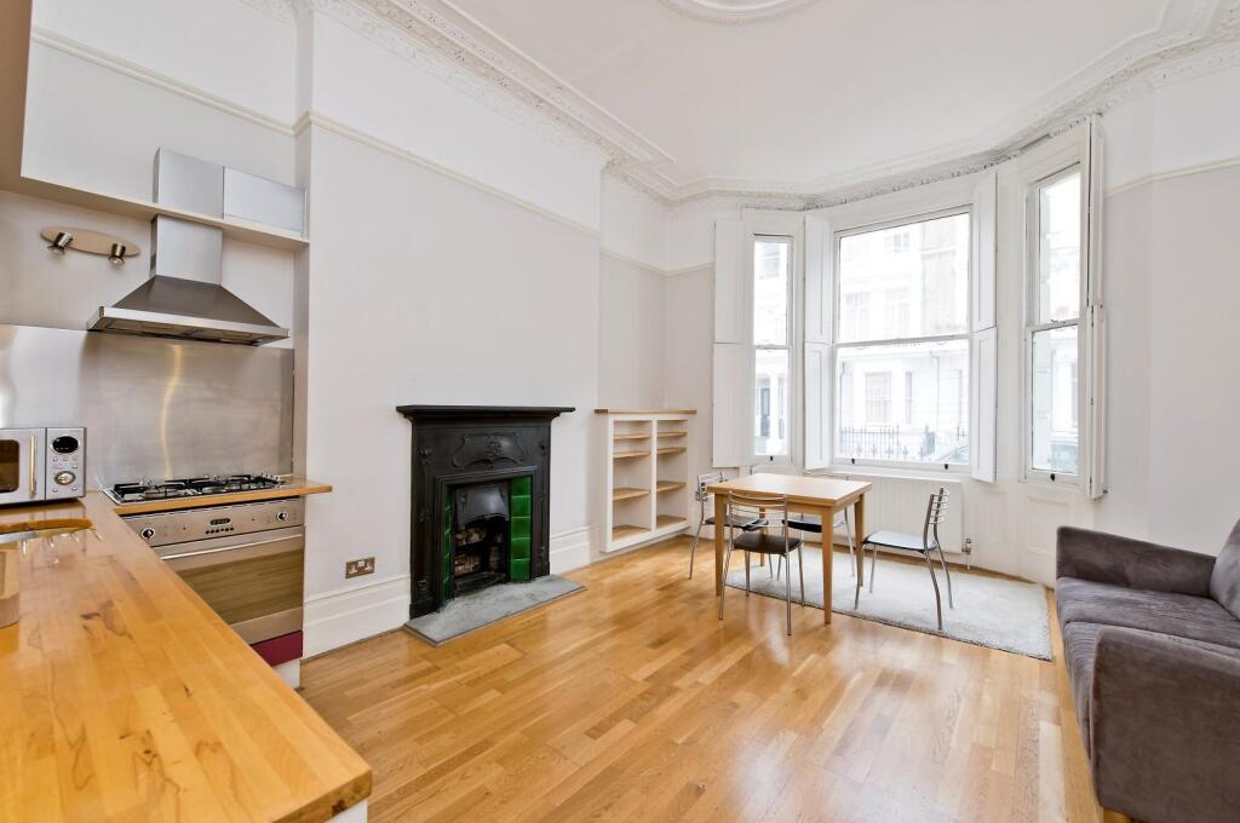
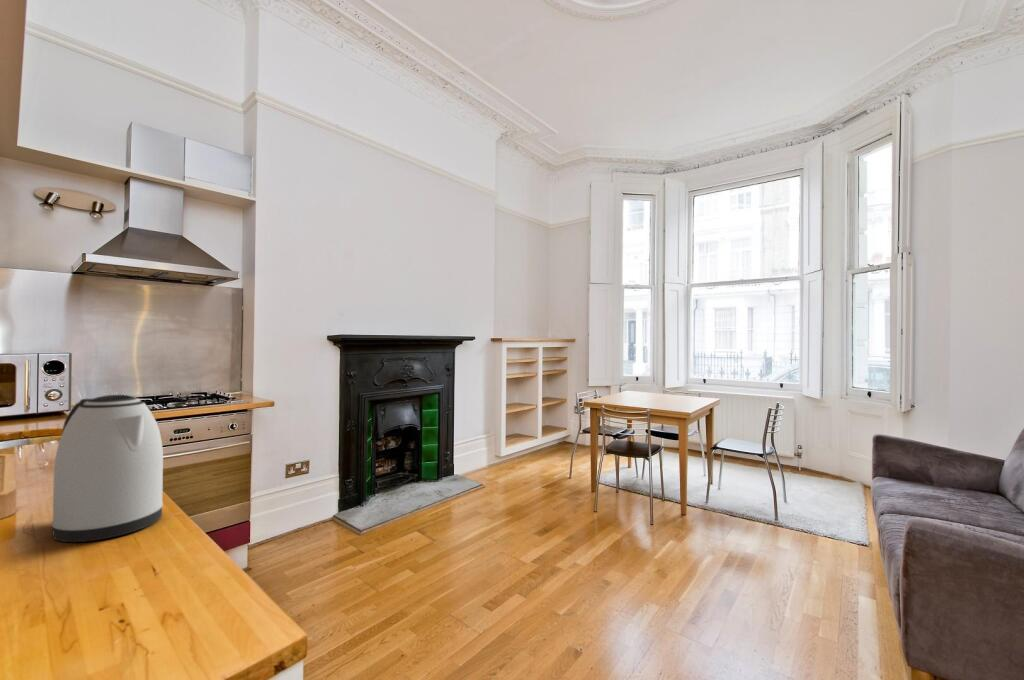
+ kettle (101, 458)
